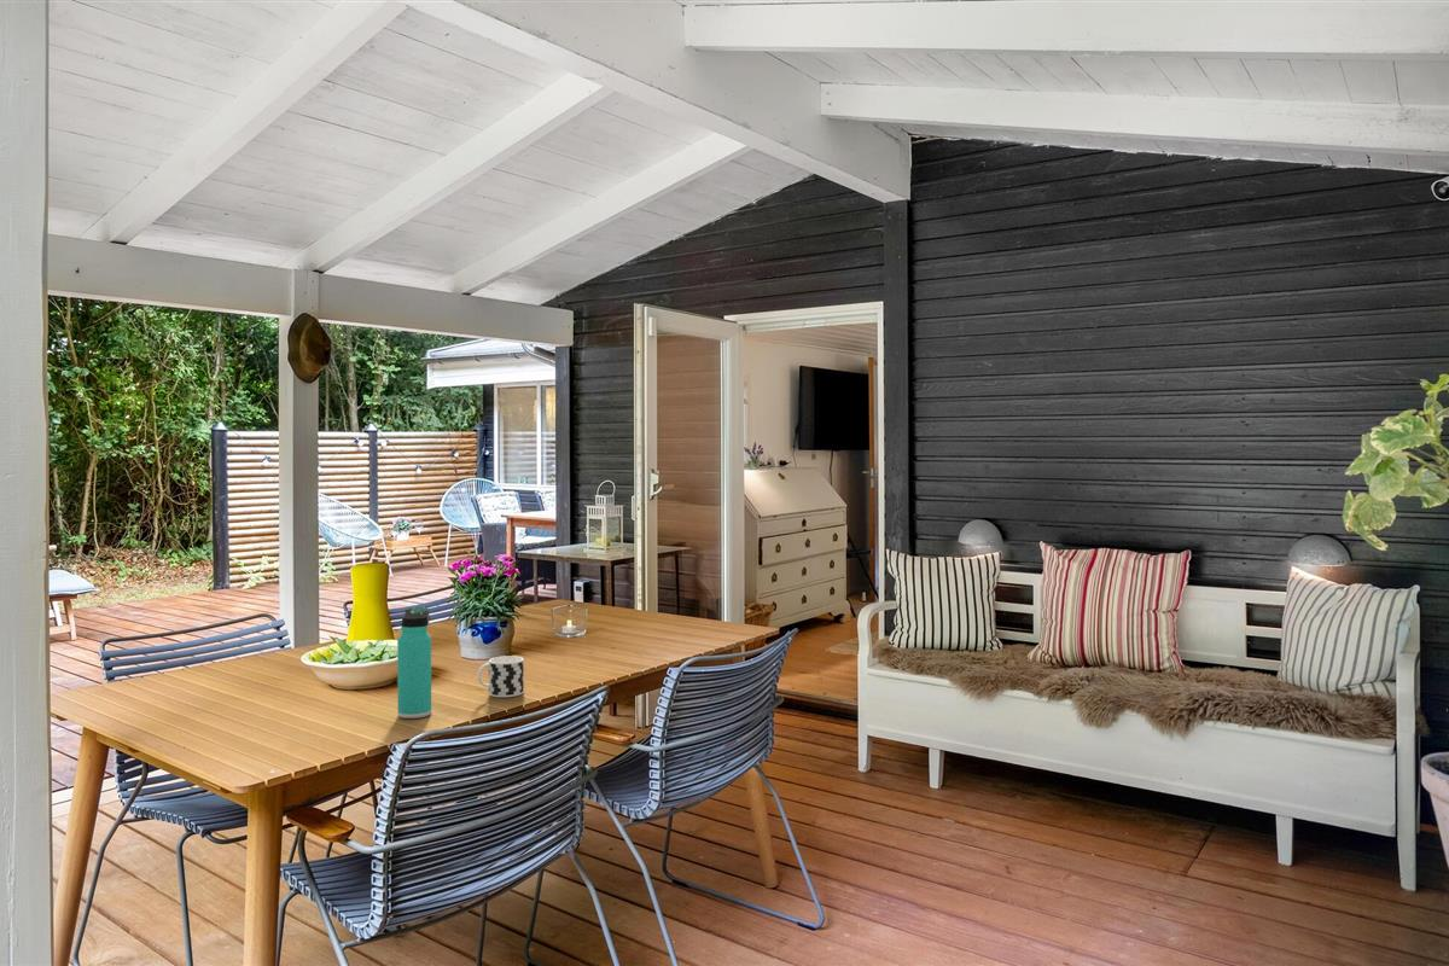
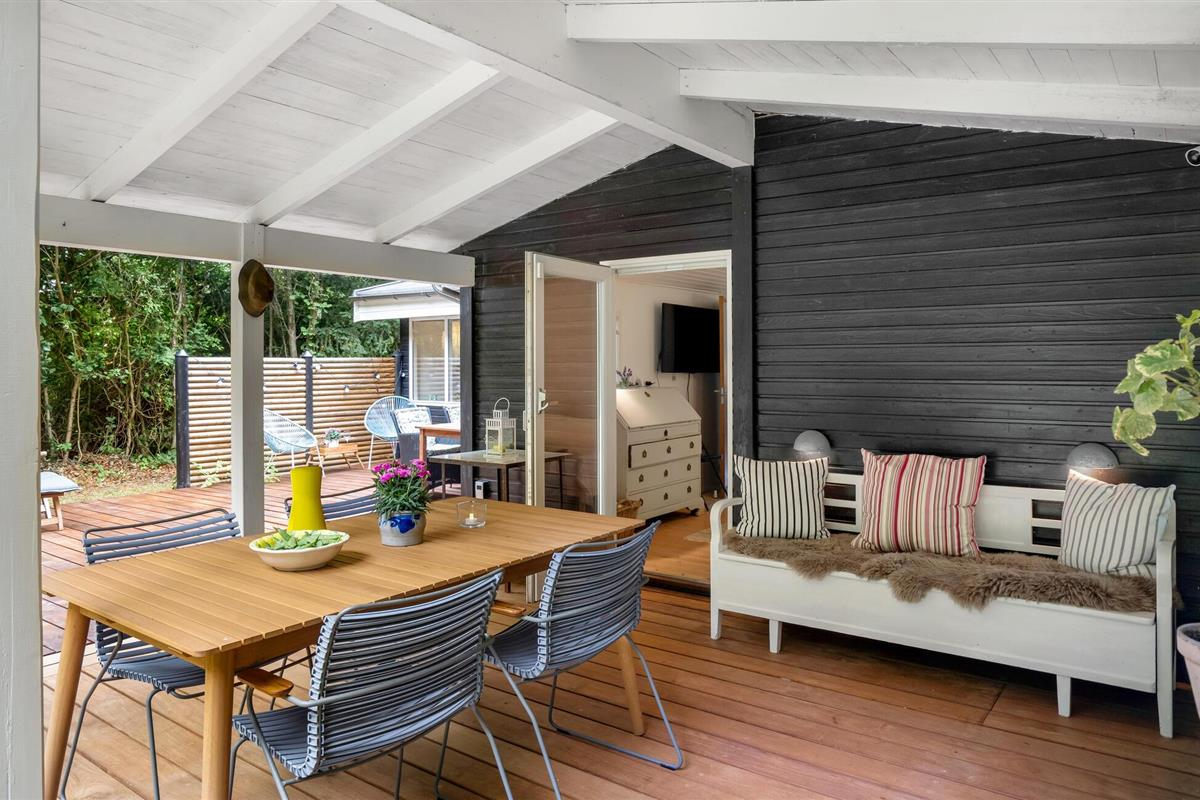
- cup (500, 676)
- thermos bottle (414, 661)
